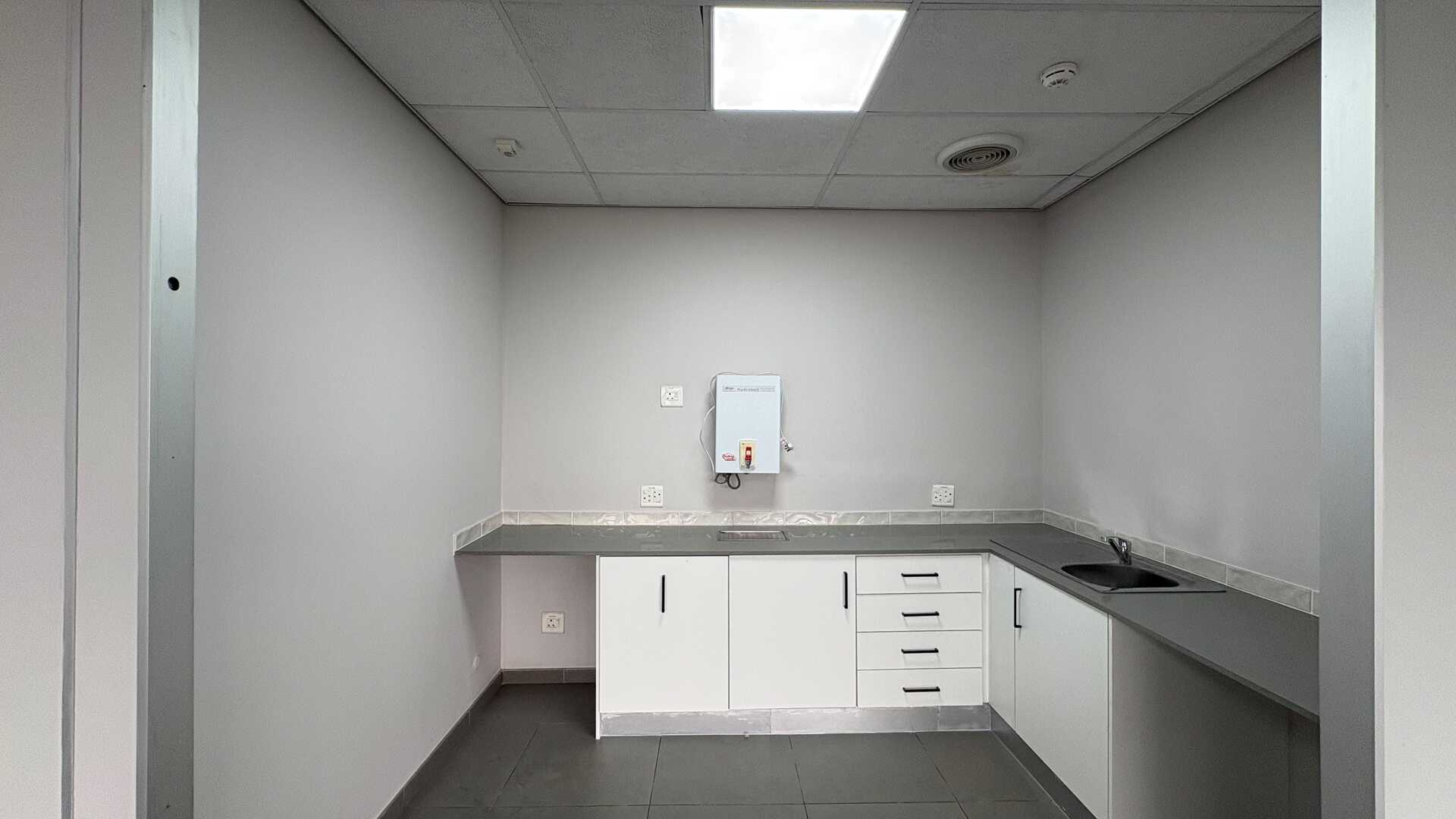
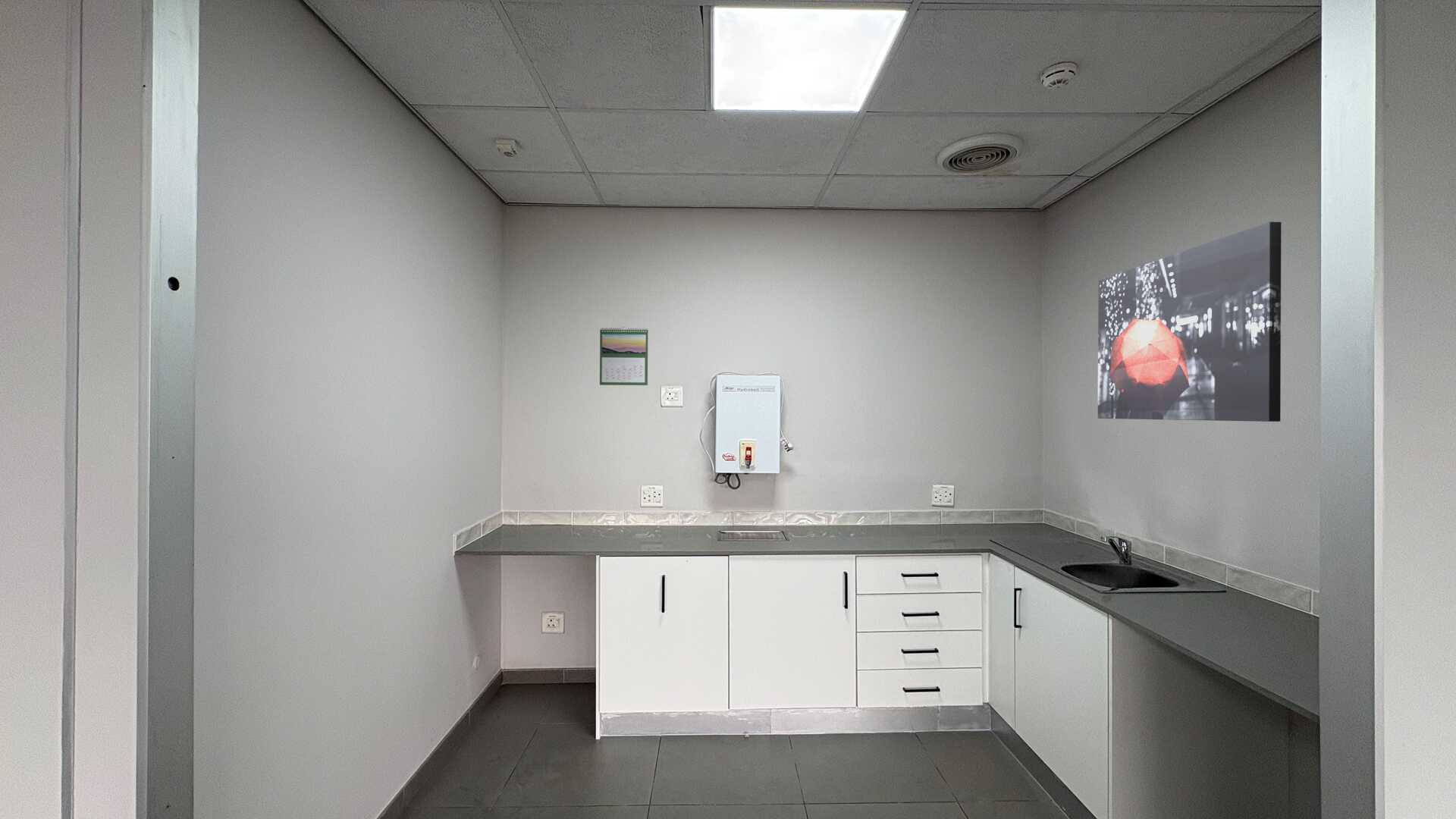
+ calendar (623, 356)
+ wall art (1172, 337)
